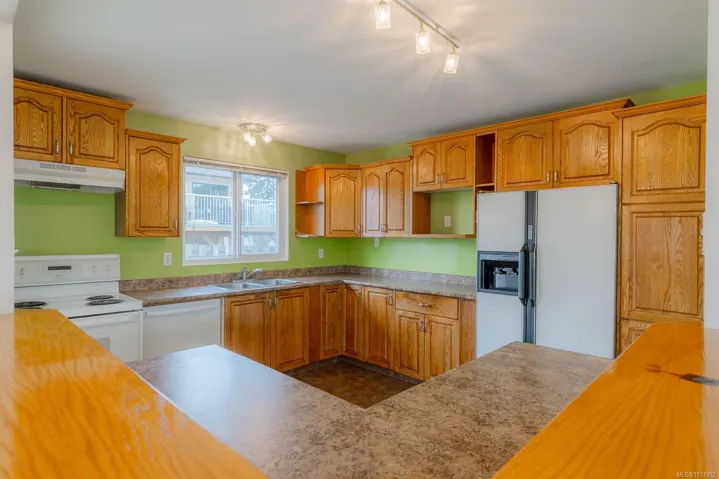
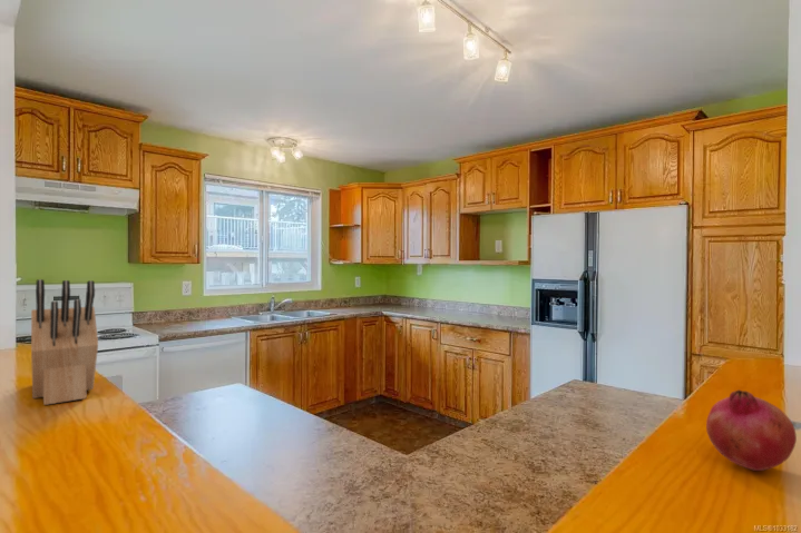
+ fruit (749, 426)
+ knife block (64, 335)
